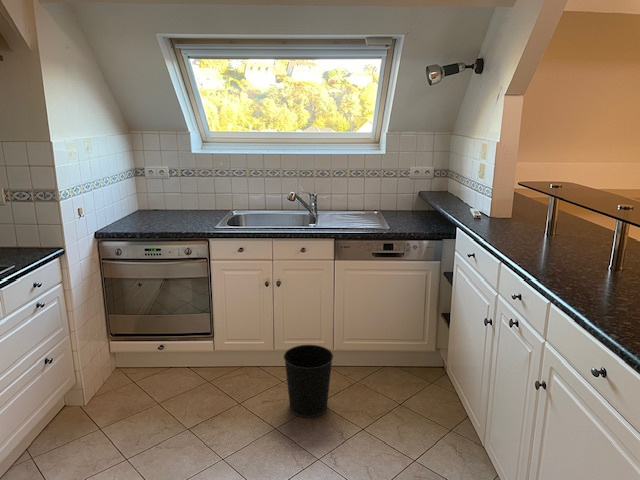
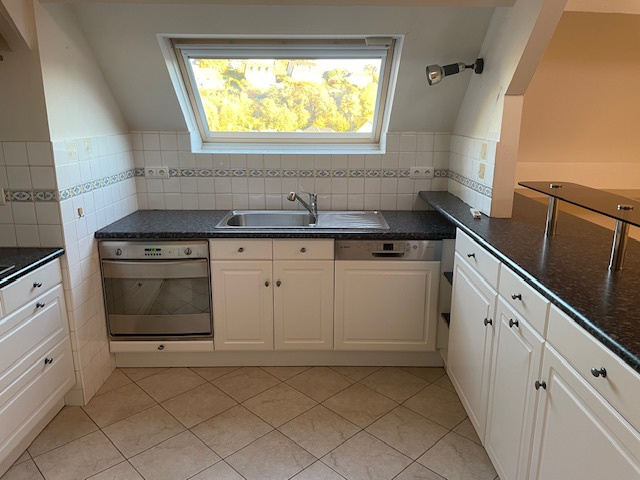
- wastebasket (308, 381)
